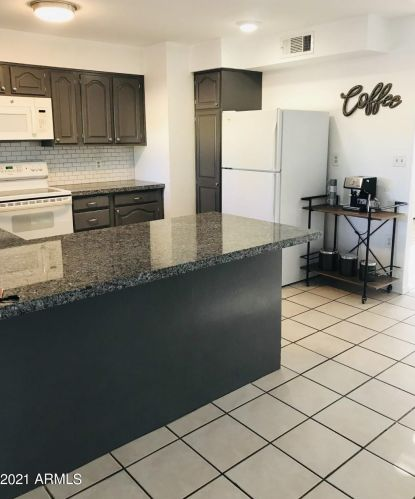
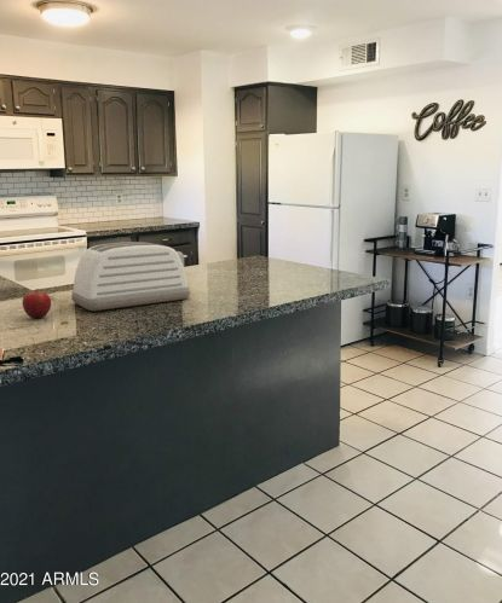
+ toaster (133, 272)
+ fruit (36, 303)
